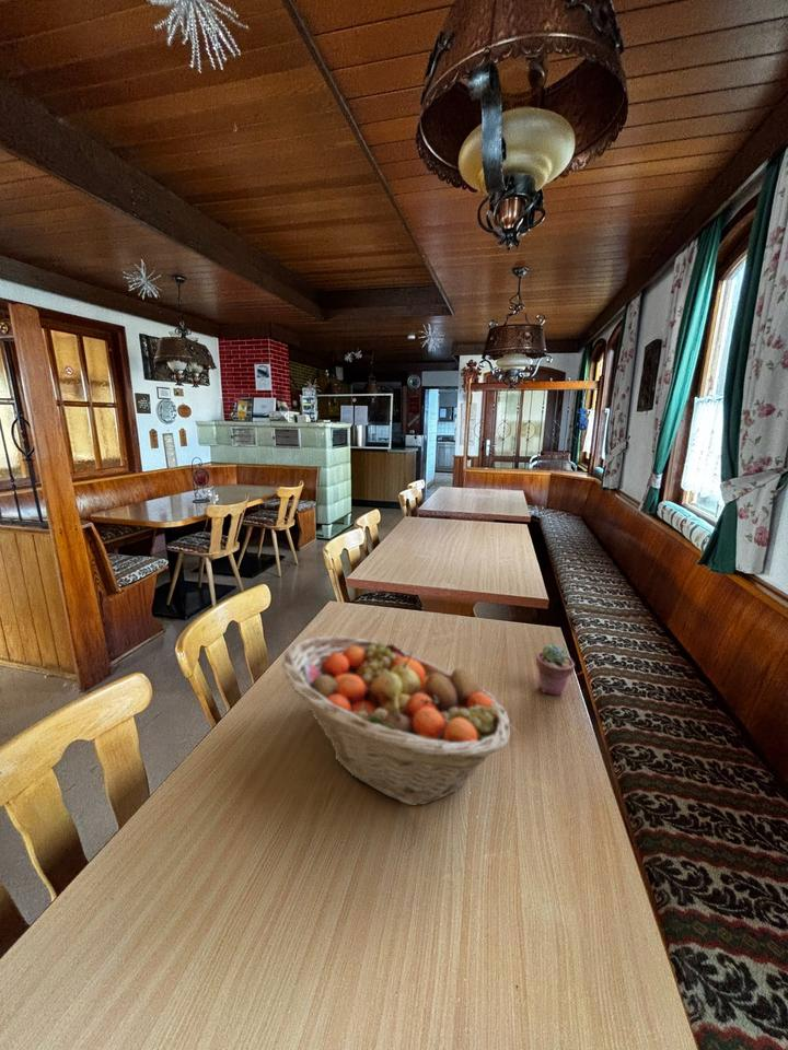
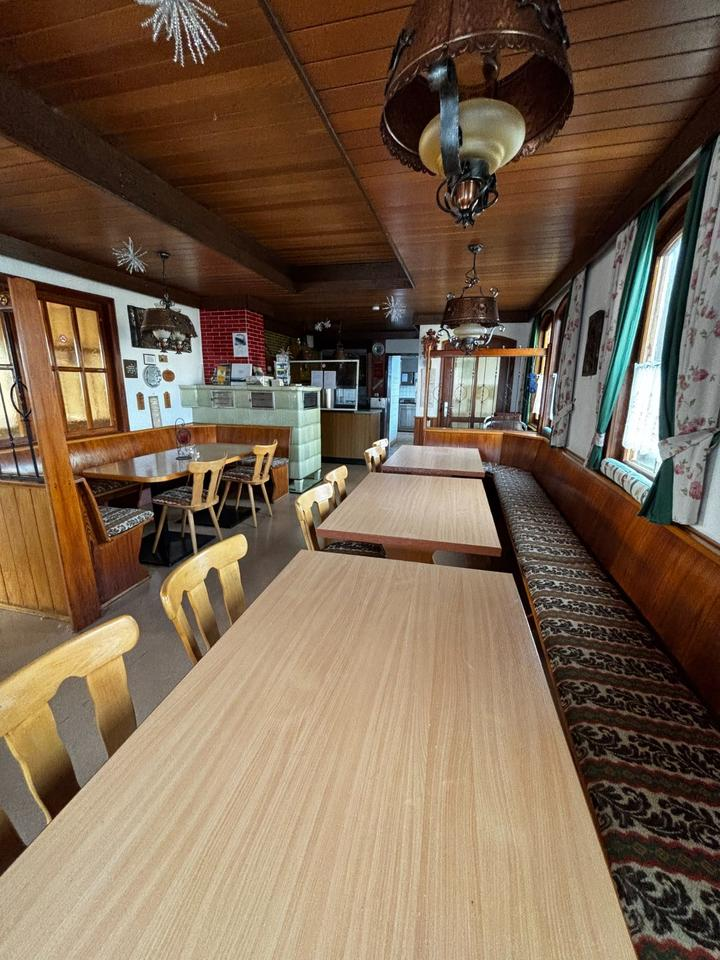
- fruit basket (391, 699)
- potted succulent (554, 667)
